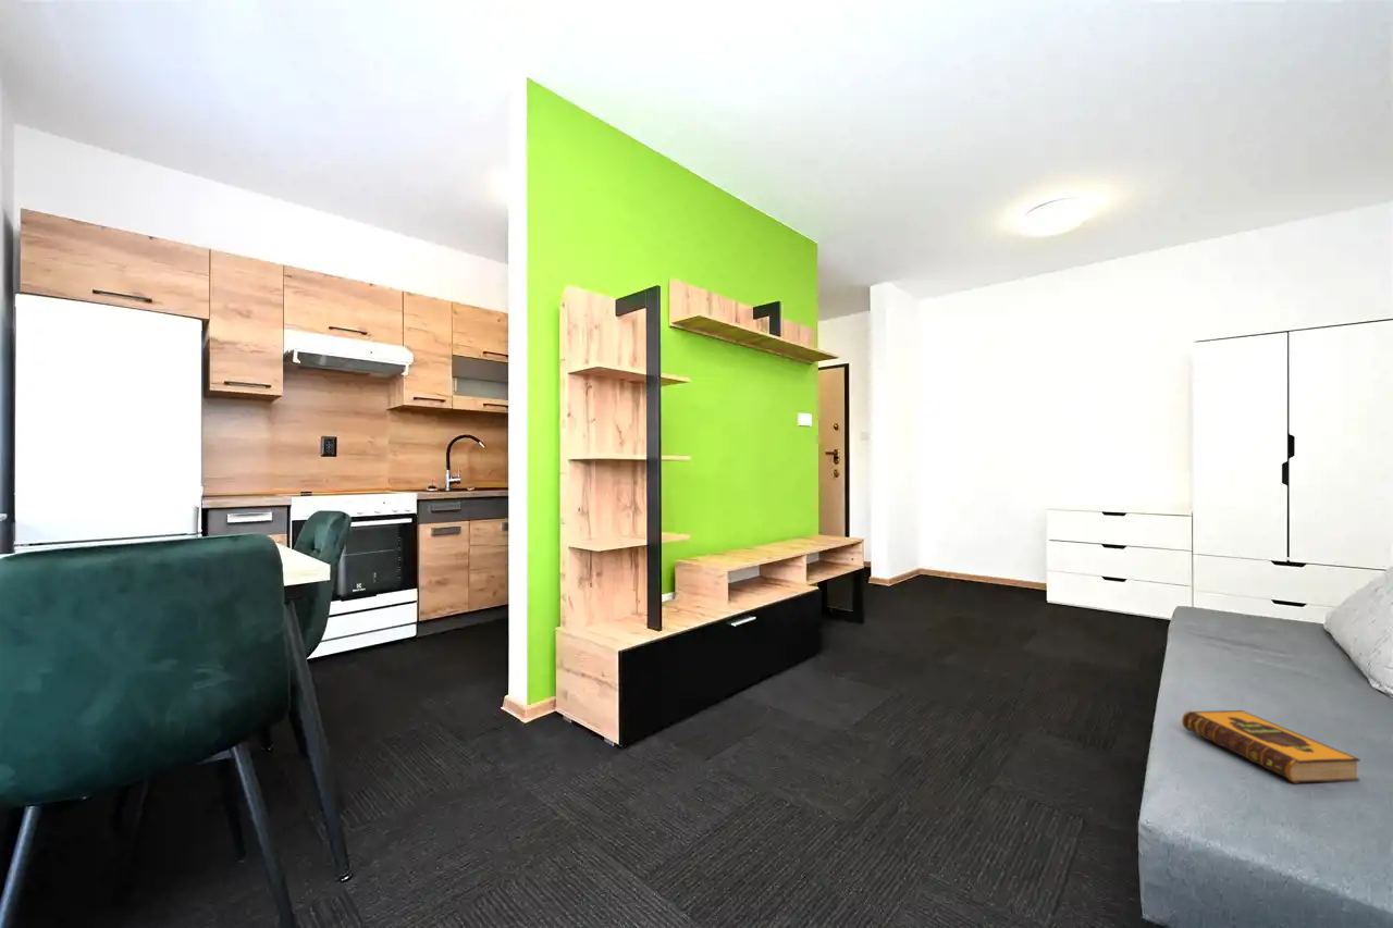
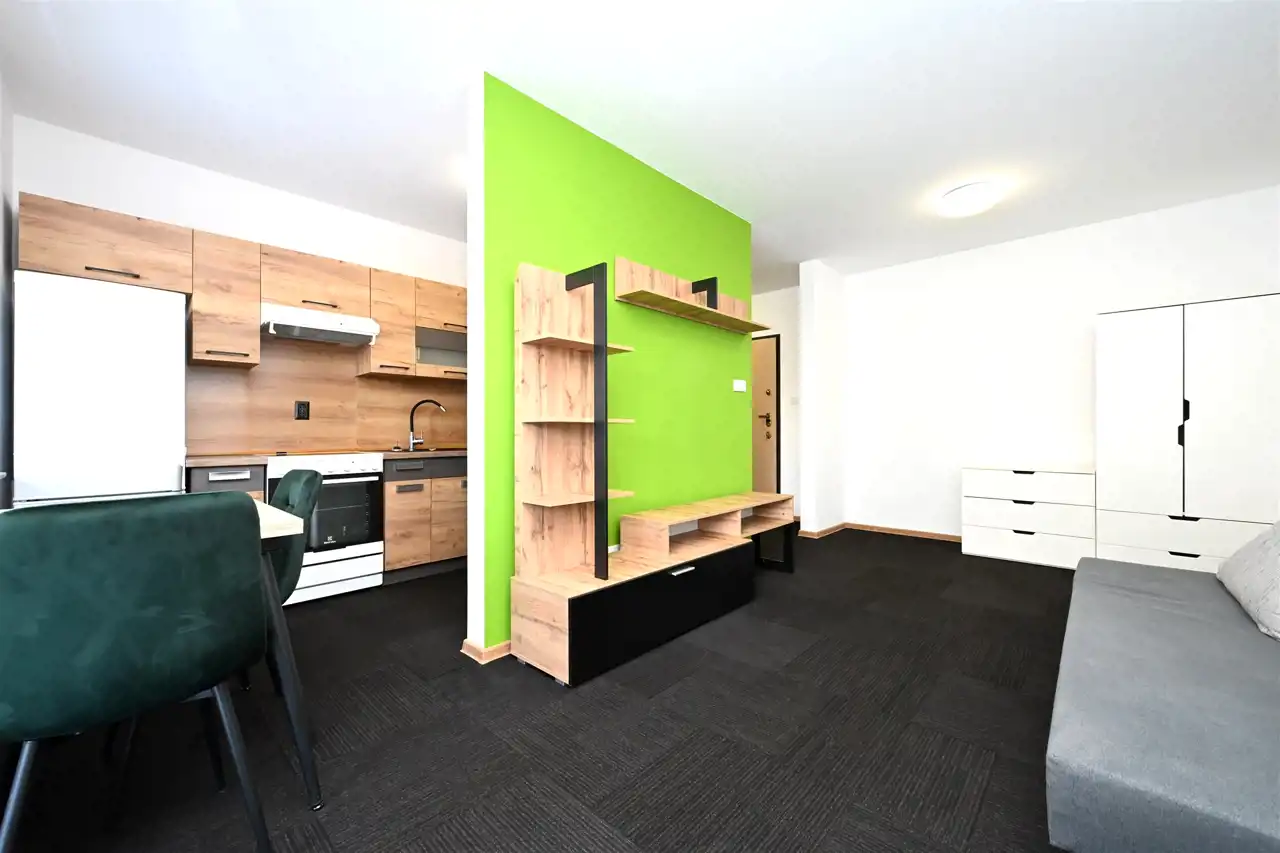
- hardback book (1262, 742)
